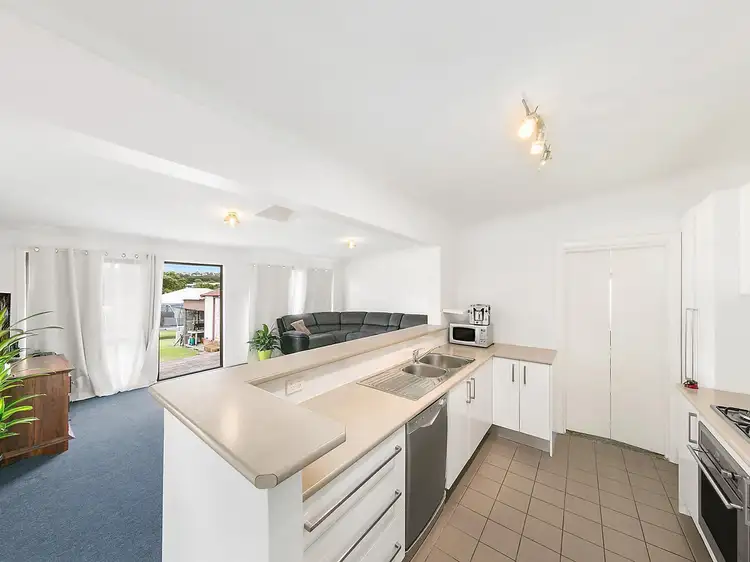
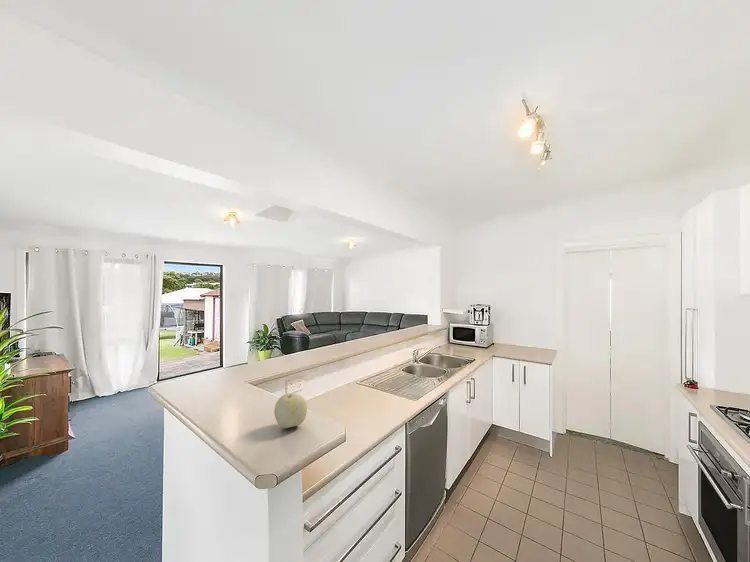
+ fruit (290, 410)
